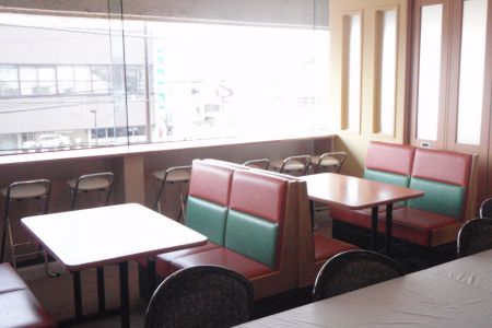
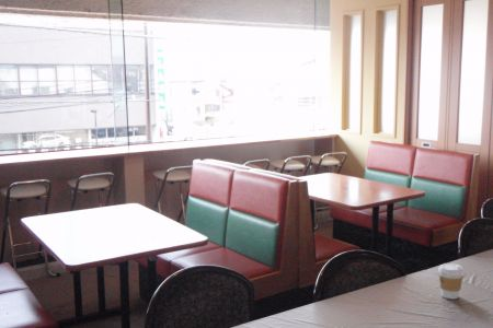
+ coffee cup (450, 280)
